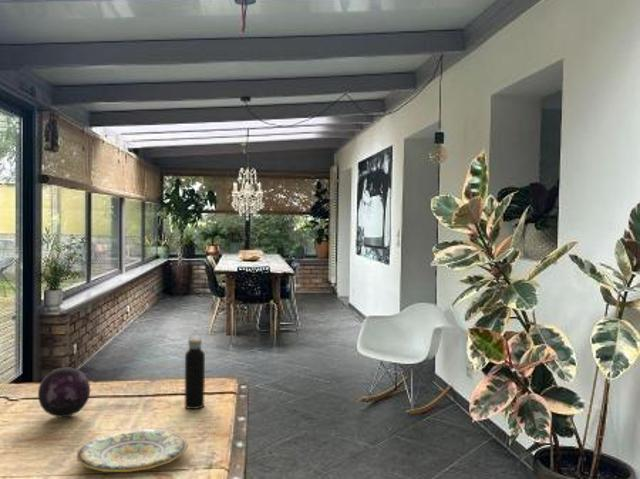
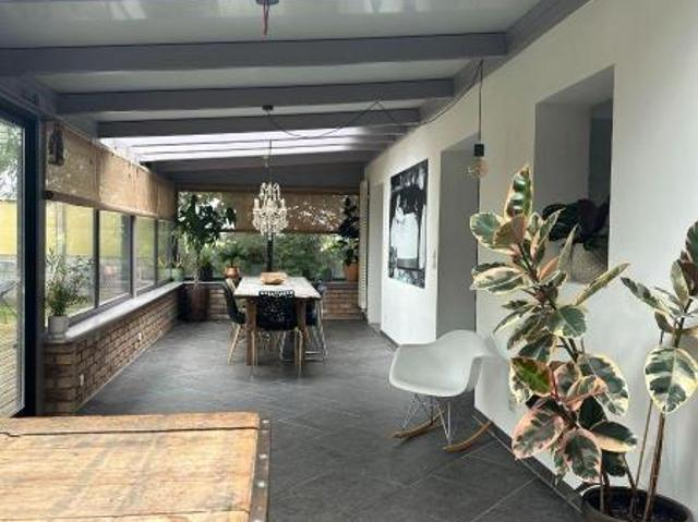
- decorative orb (64, 391)
- water bottle (194, 369)
- plate (133, 453)
